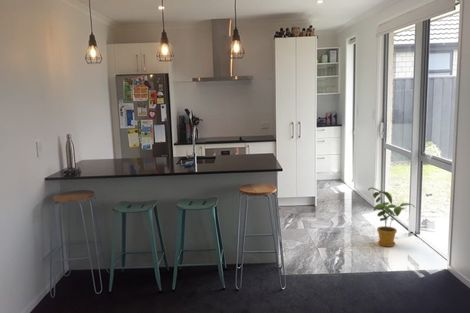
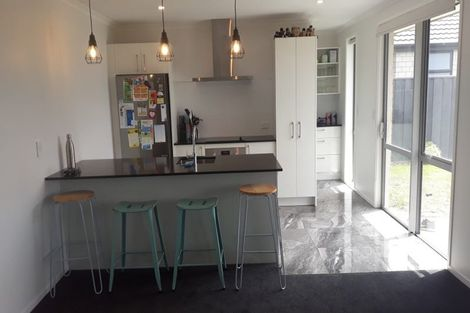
- house plant (392, 217)
